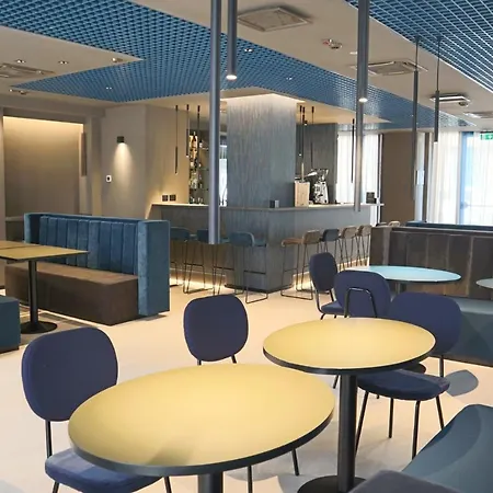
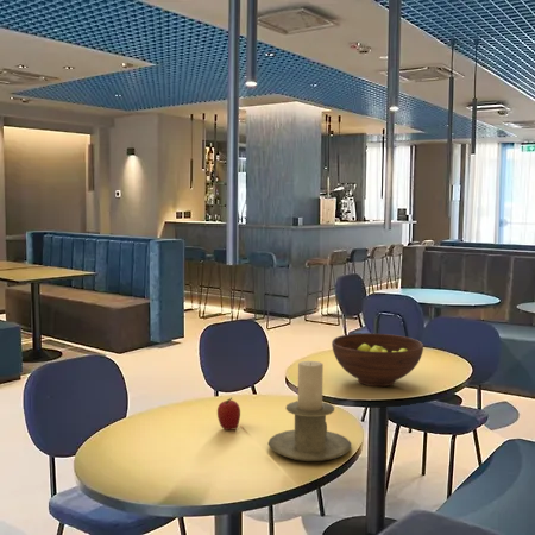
+ fruit bowl (376, 363)
+ fruit (228, 413)
+ candle holder (309, 405)
